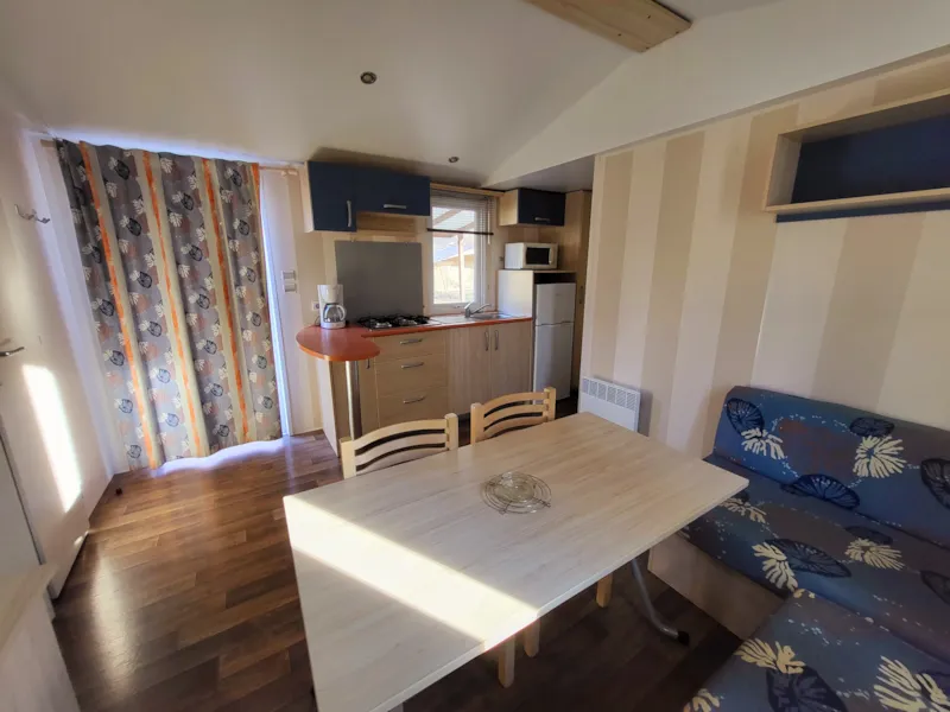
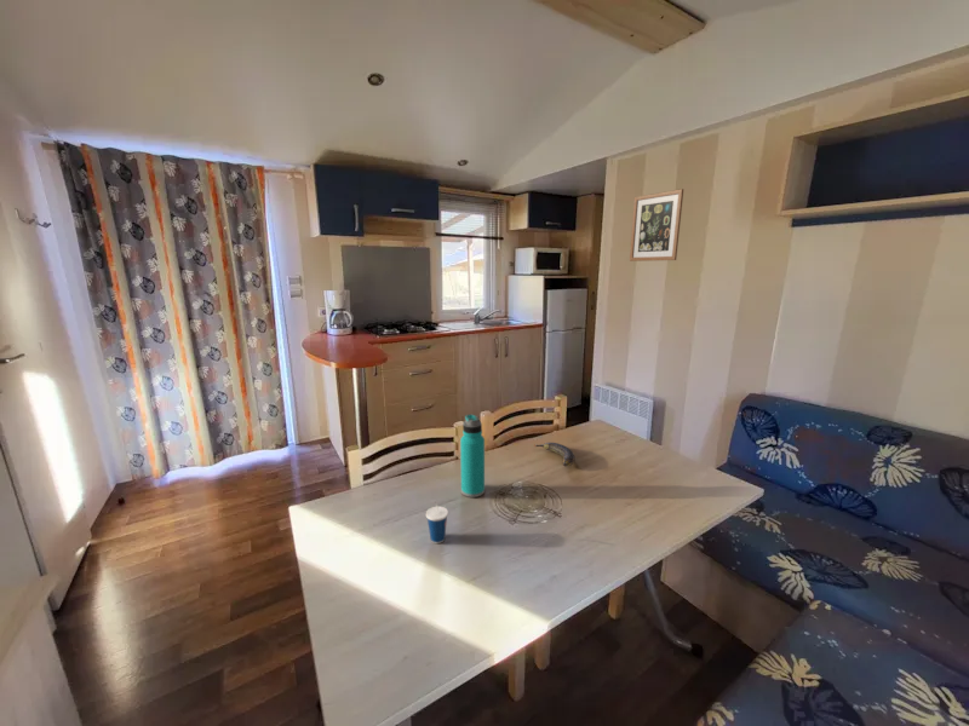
+ wall art (654, 227)
+ water bottle (472, 455)
+ banana (557, 451)
+ cup (436, 518)
